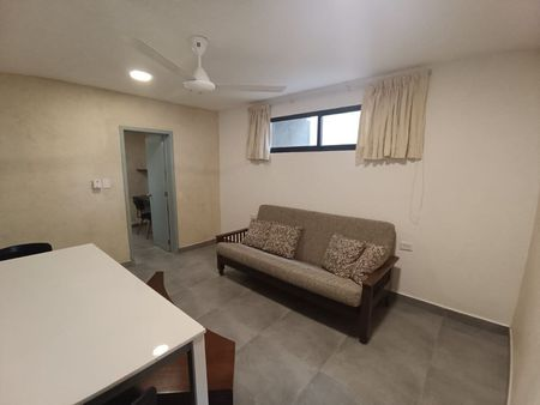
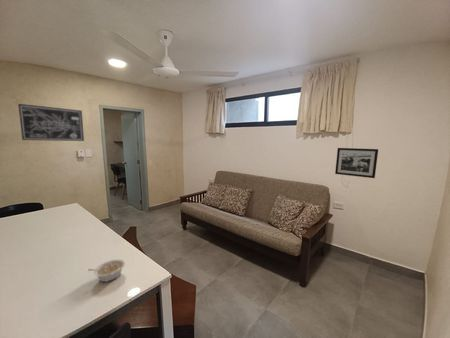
+ wall art (54, 124)
+ picture frame (355, 162)
+ legume (109, 271)
